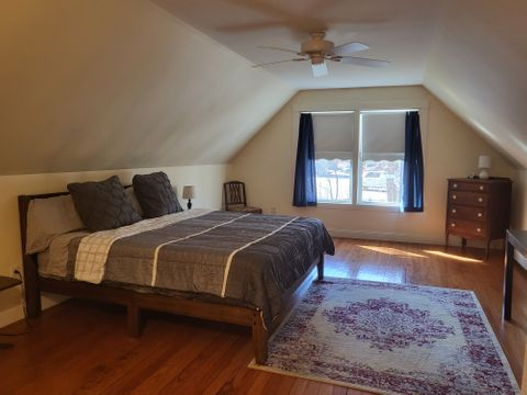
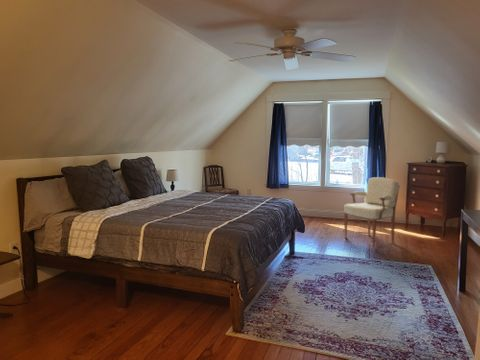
+ armchair (371, 209)
